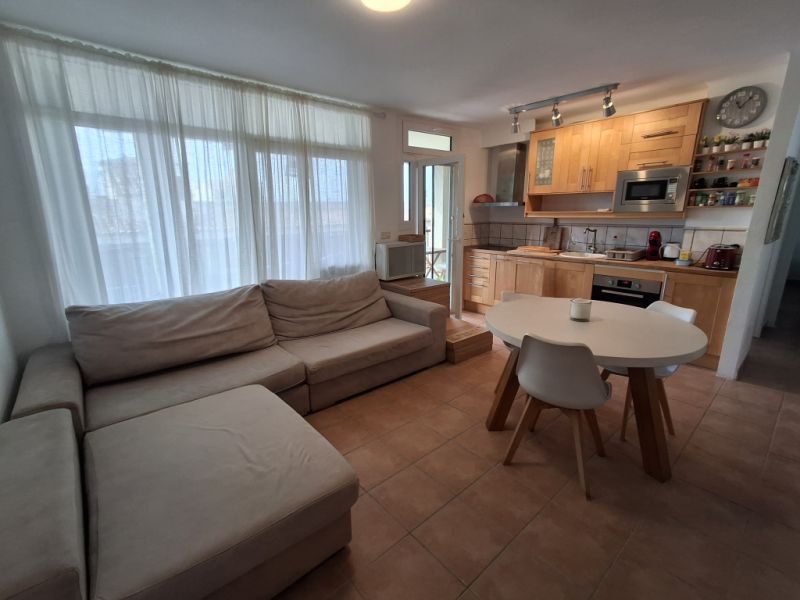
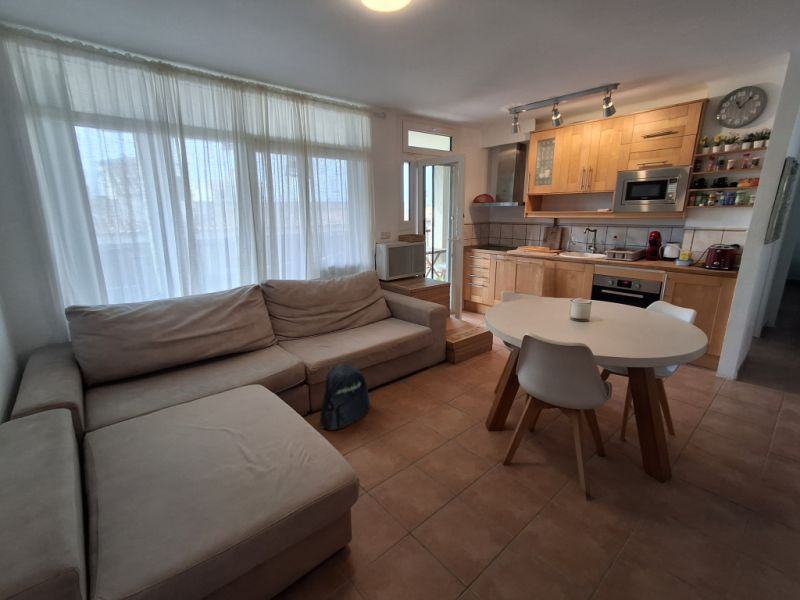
+ backpack (344, 390)
